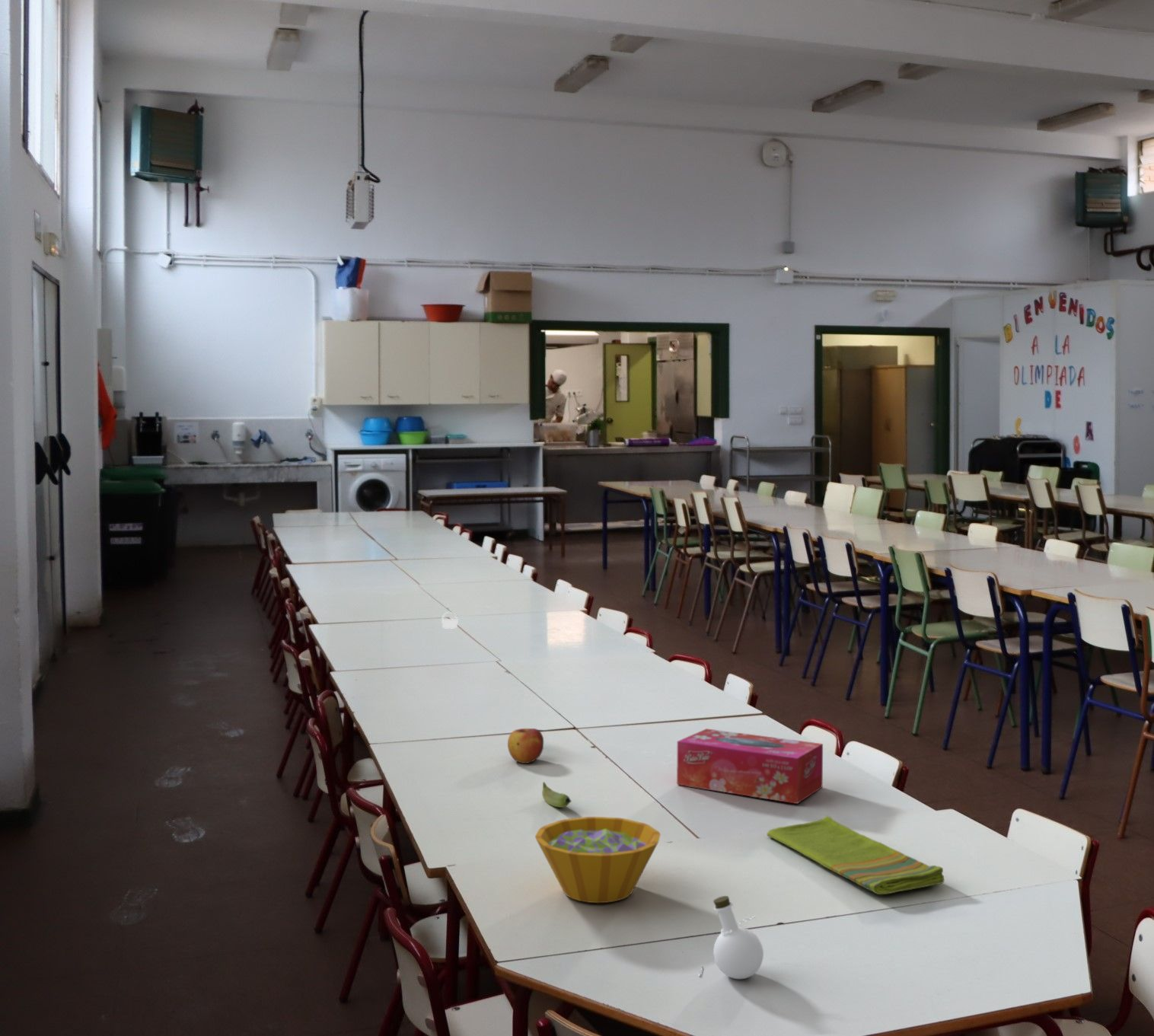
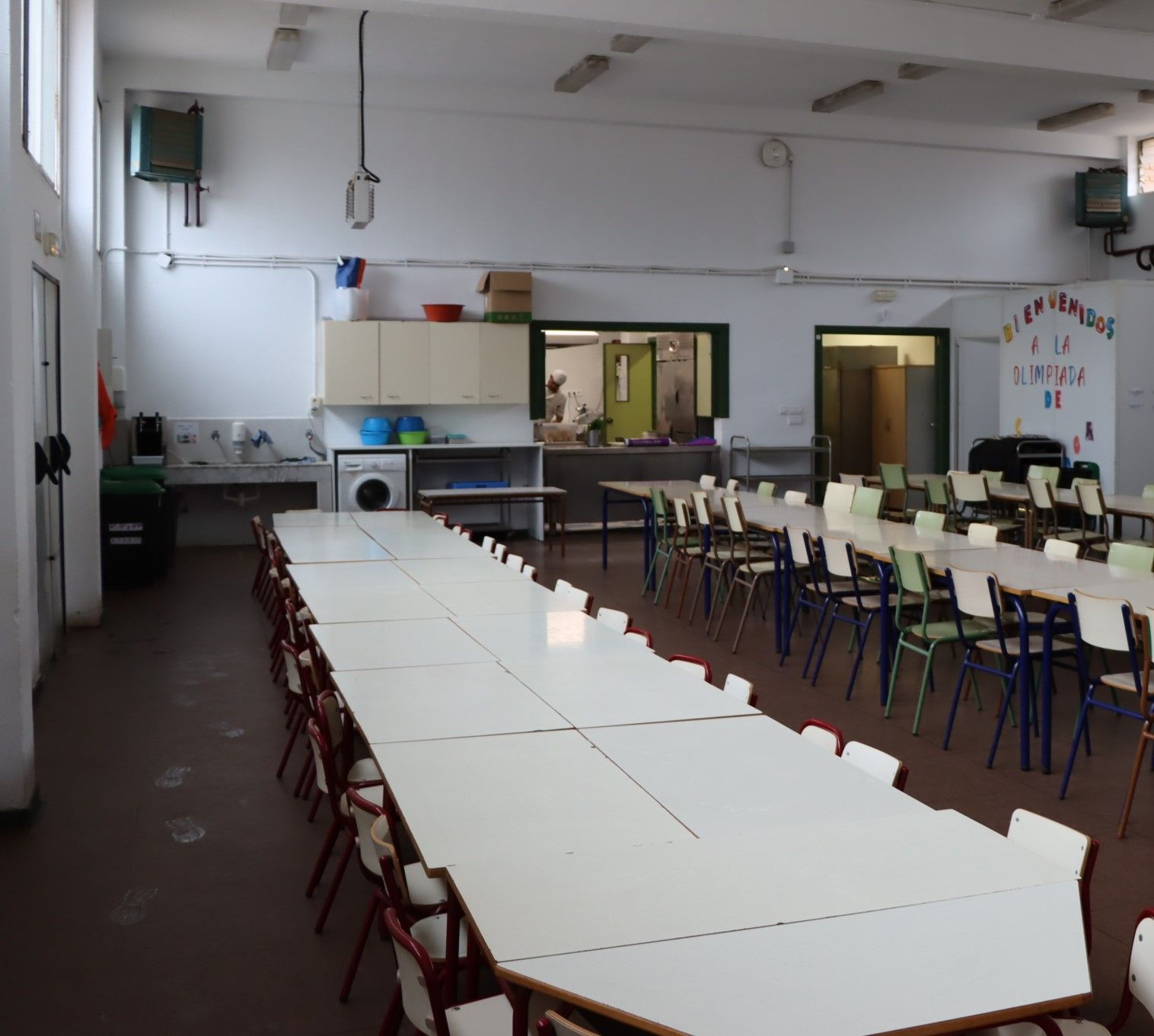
- bottle (731, 938)
- dish towel (850, 852)
- water jug (450, 628)
- apple (525, 745)
- bowl (598, 862)
- tissue box (749, 764)
- banana (557, 798)
